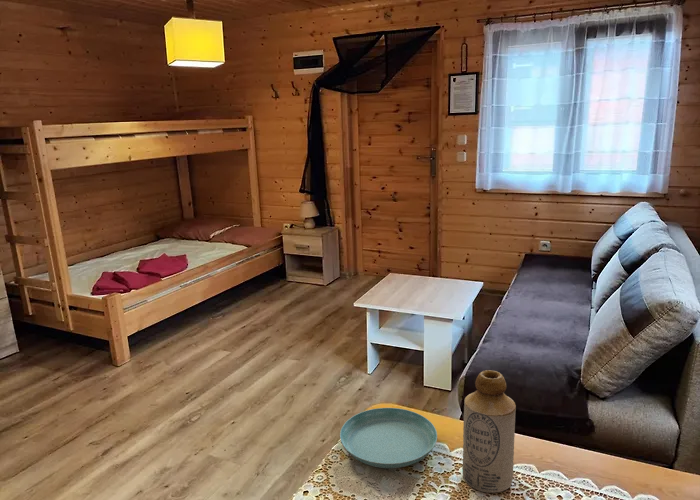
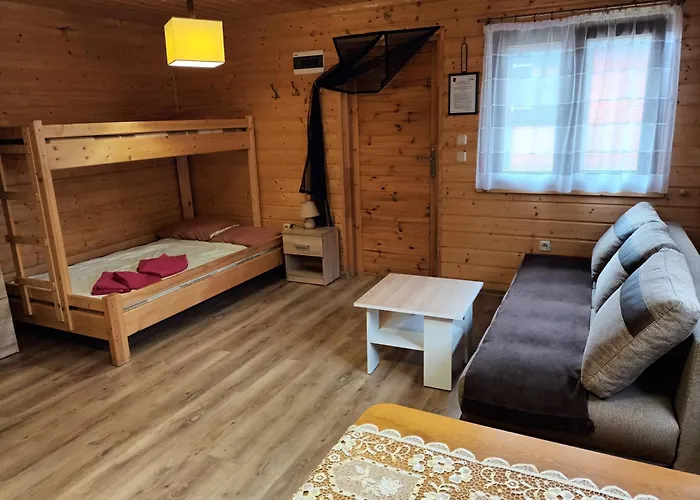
- bottle (488, 426)
- saucer (388, 438)
